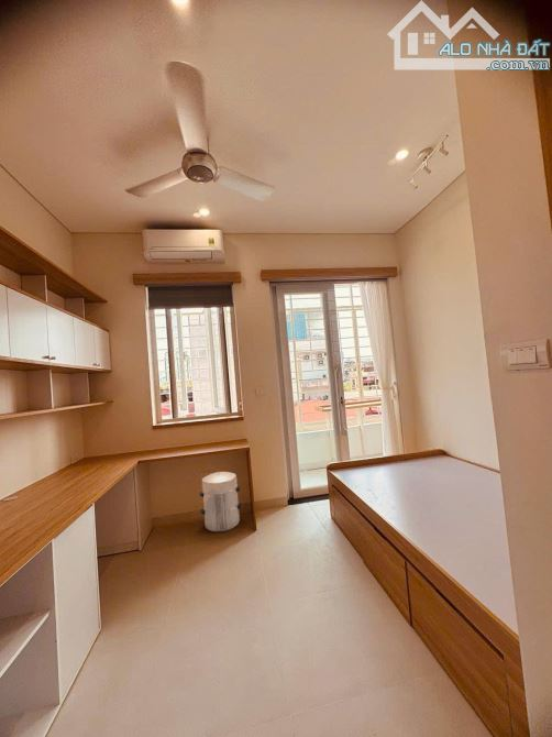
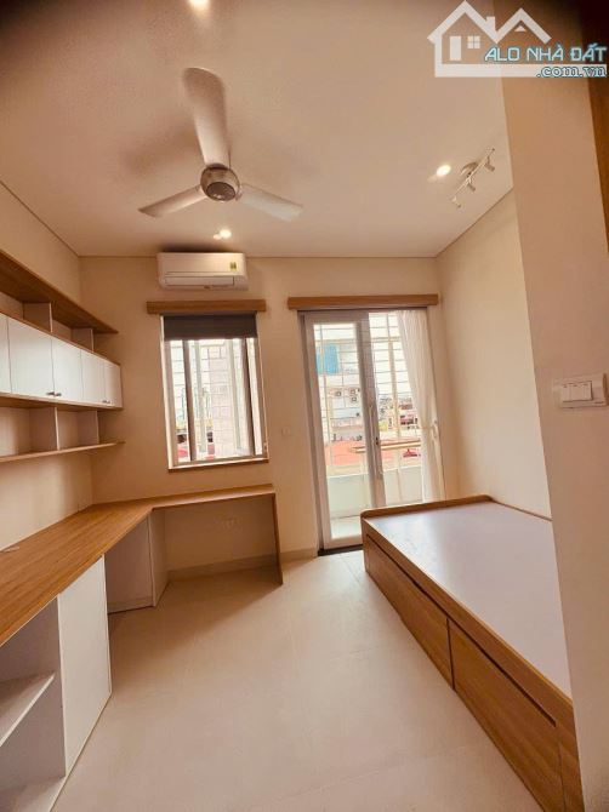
- waste bin (220, 497)
